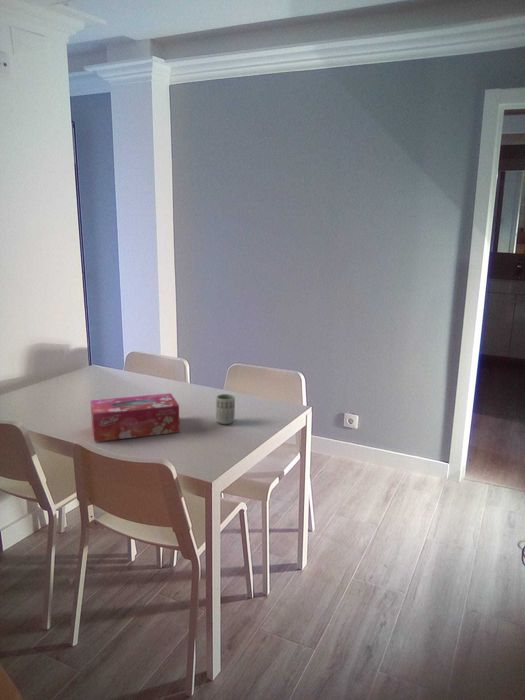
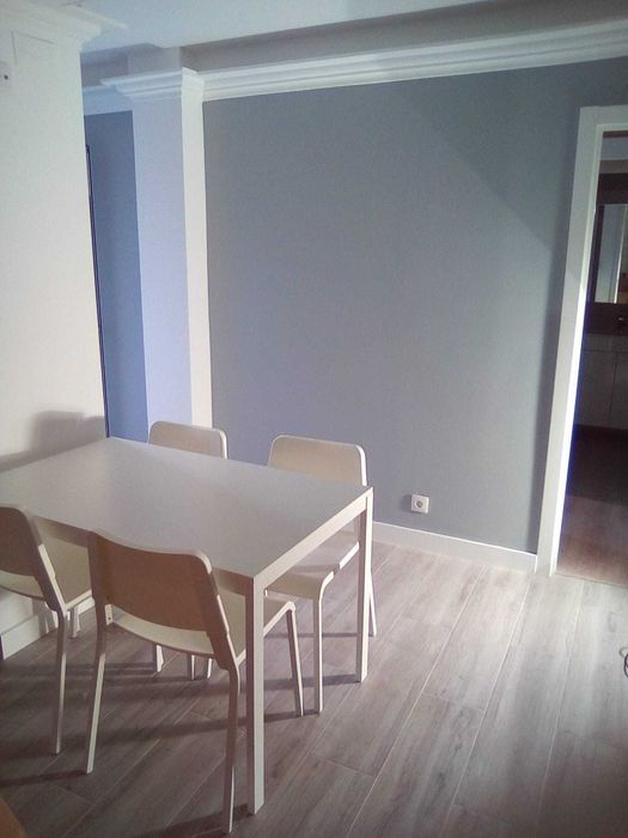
- cup (225, 409)
- tissue box (134, 416)
